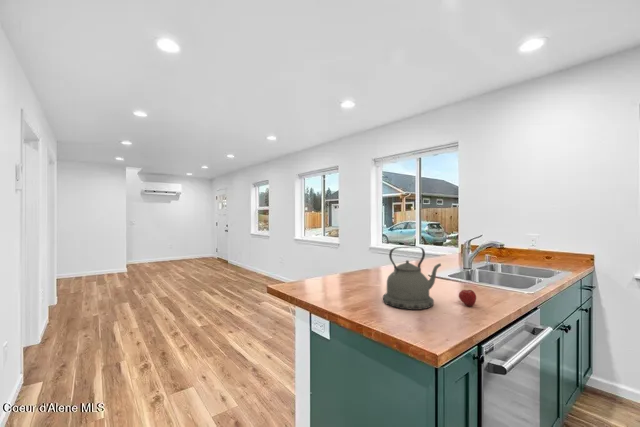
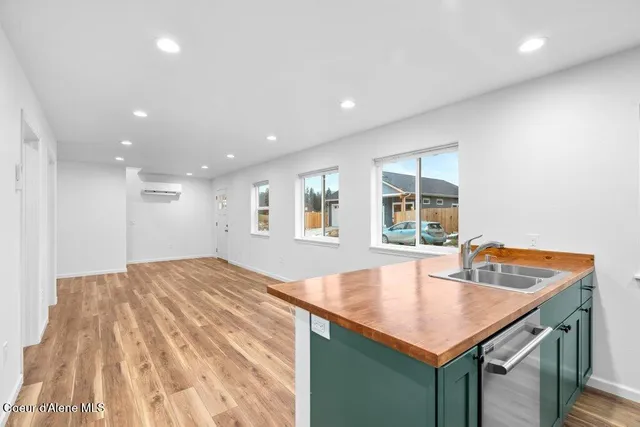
- kettle (409, 274)
- fruit (467, 296)
